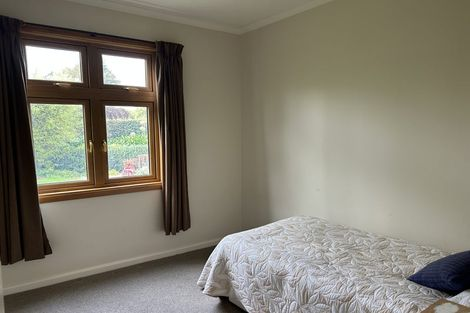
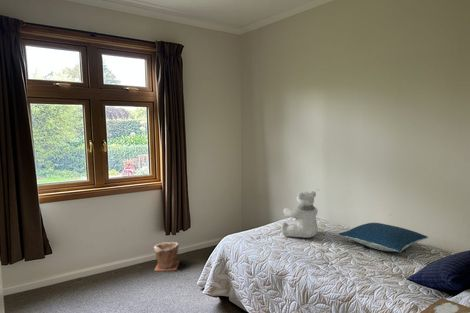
+ plant pot (166, 255)
+ teddy bear (299, 212)
+ pillow (382, 235)
